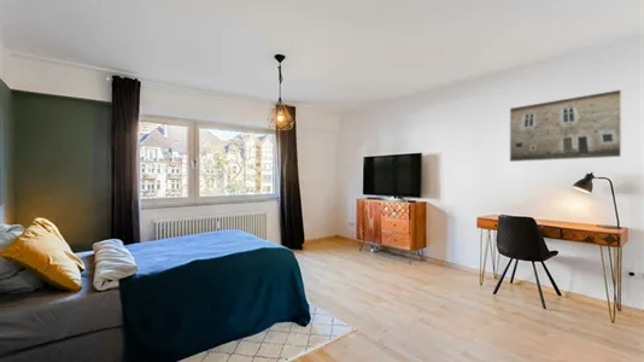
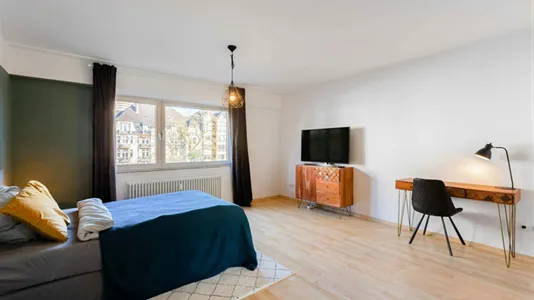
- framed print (558, 129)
